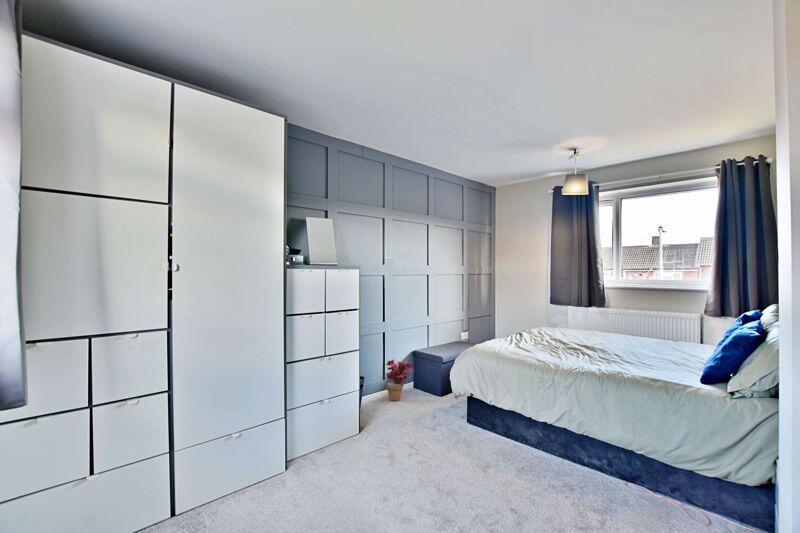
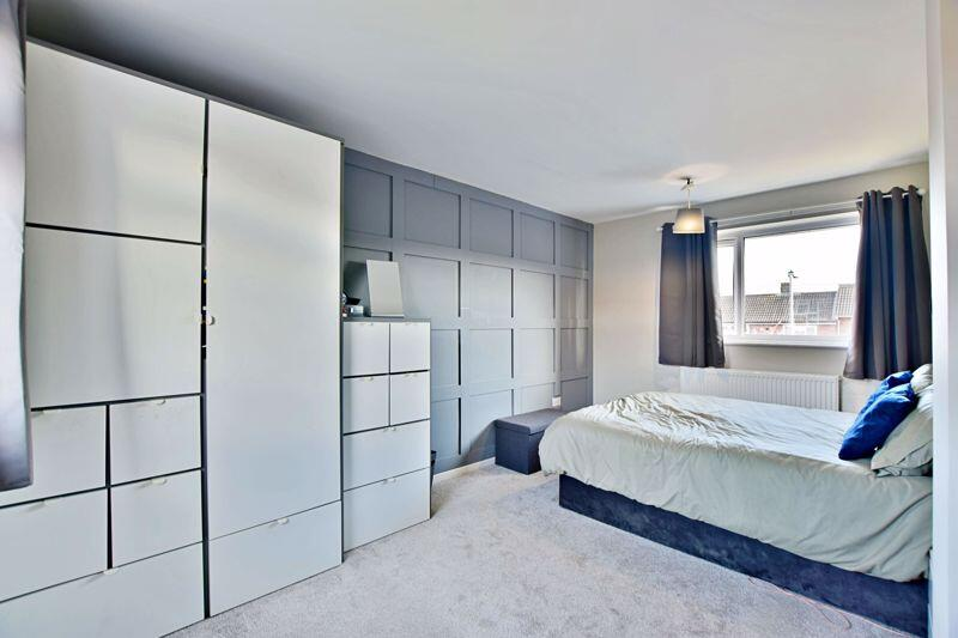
- potted plant (397, 379)
